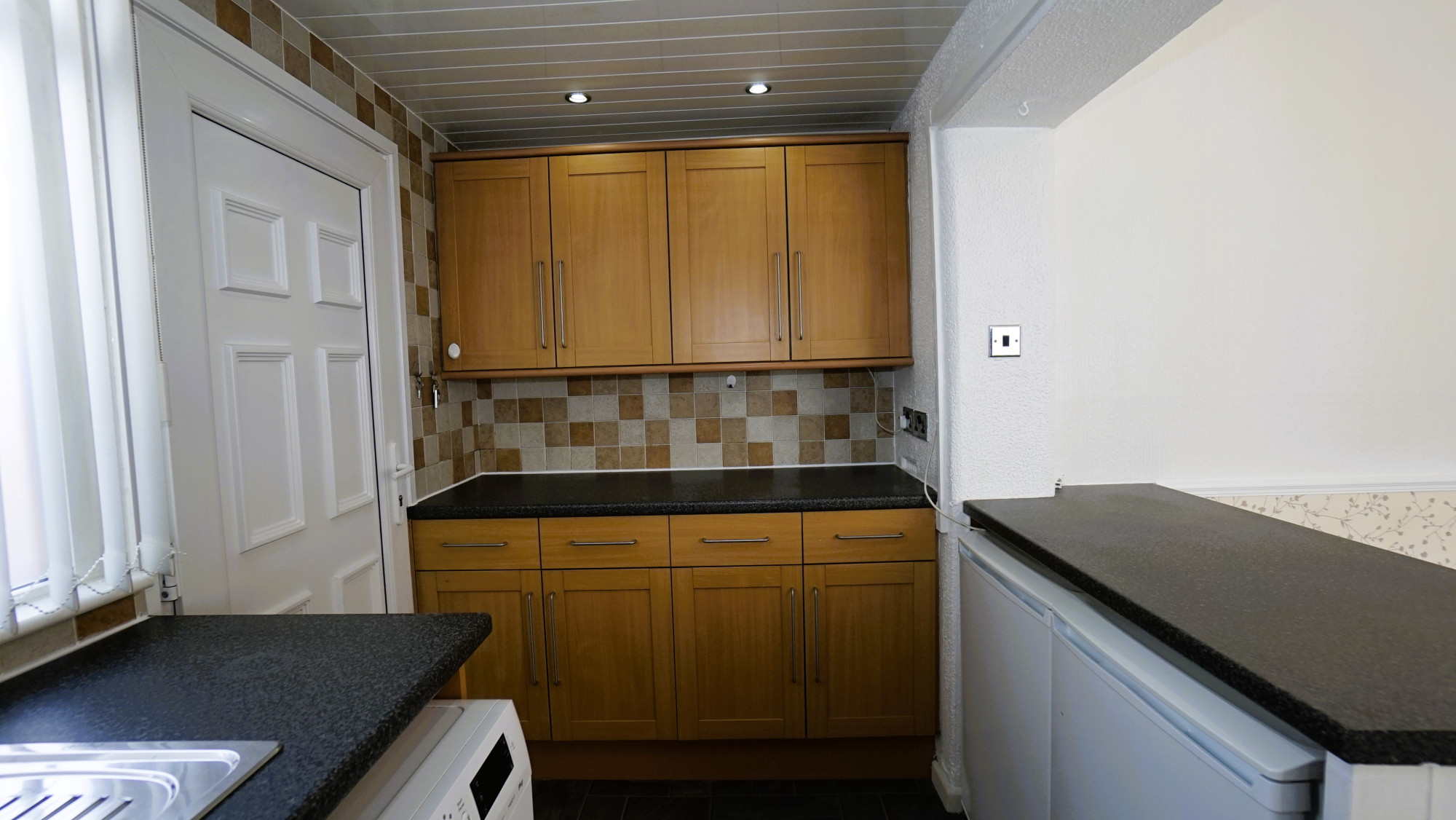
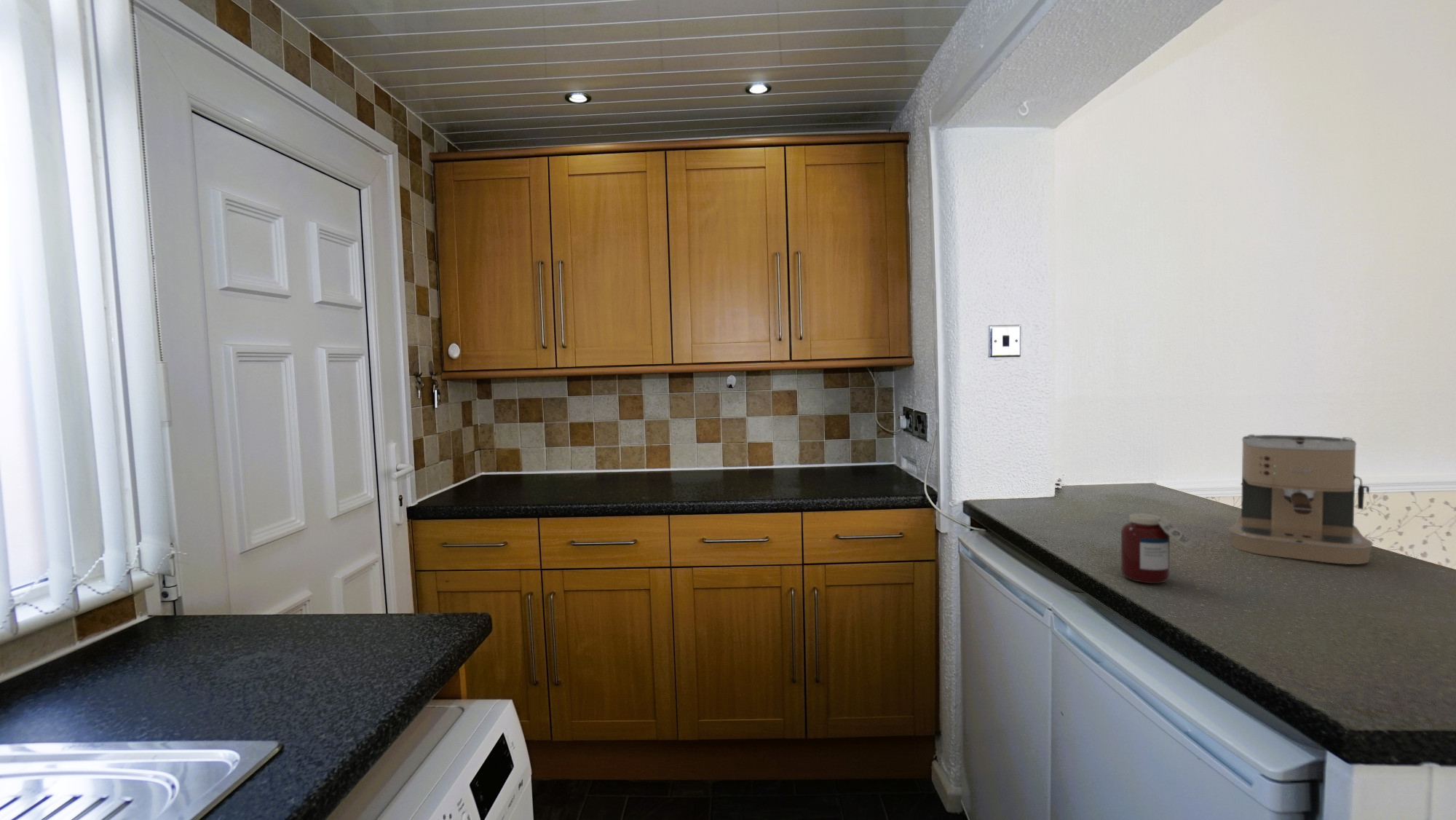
+ jar (1155, 548)
+ coffee maker (1297, 492)
